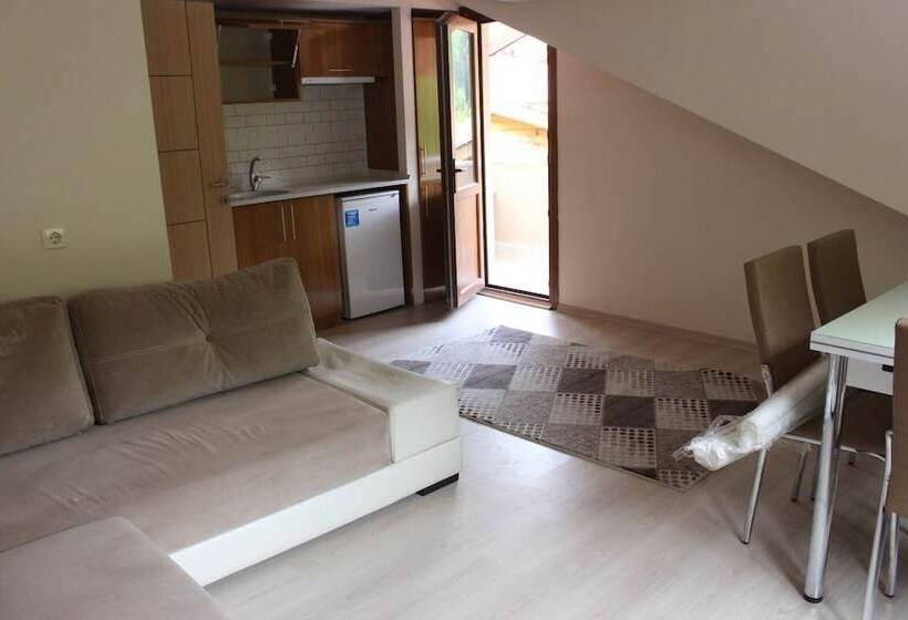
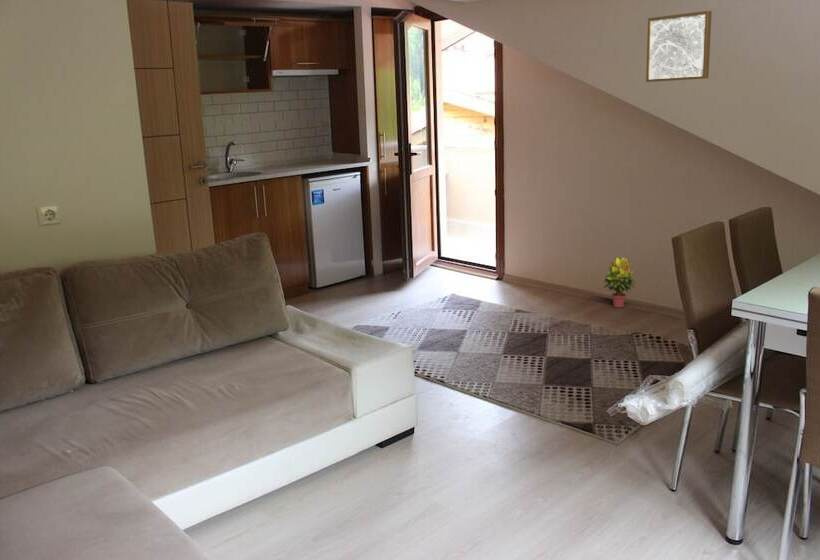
+ wall art (677, 47)
+ potted plant (620, 281)
